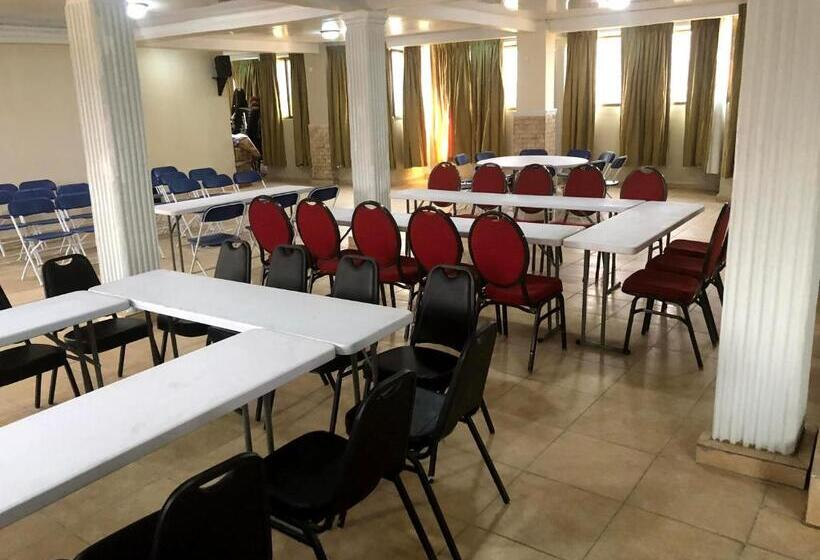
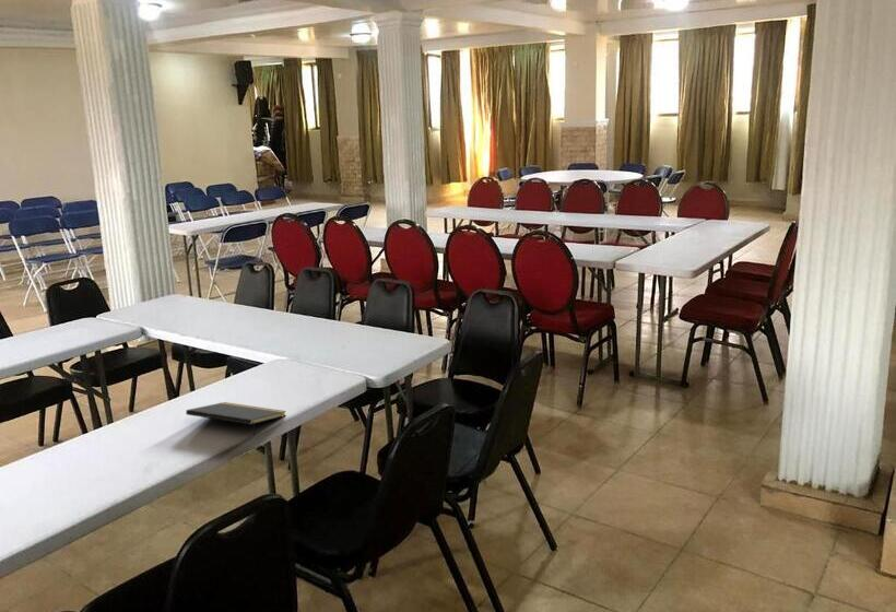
+ notepad (236, 412)
